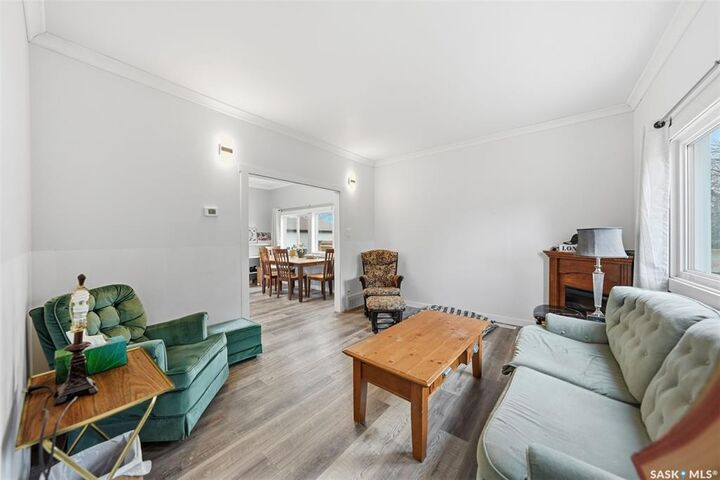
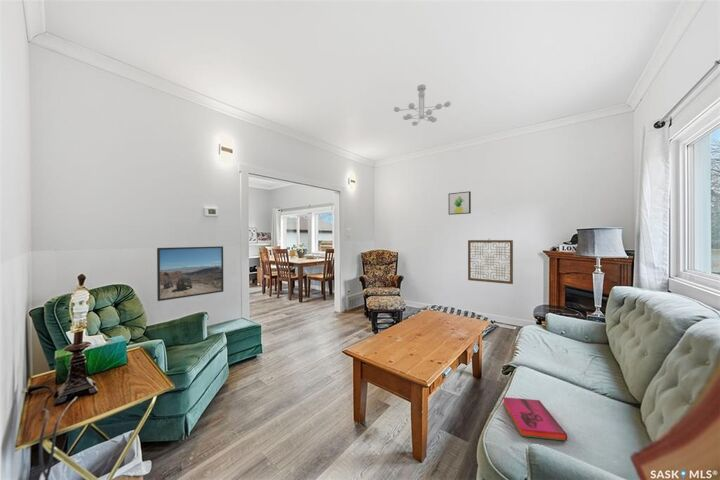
+ wall art (489, 259)
+ hardback book (531, 416)
+ wall art (459, 203)
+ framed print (192, 271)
+ ceiling light fixture (421, 103)
